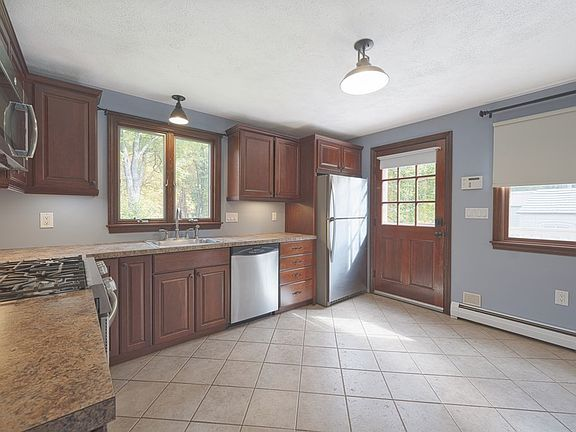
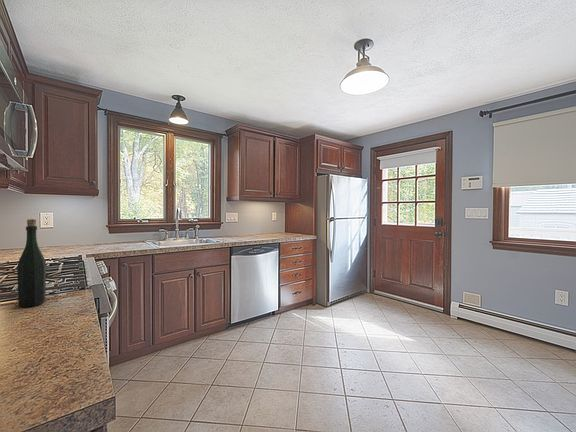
+ bottle (31, 261)
